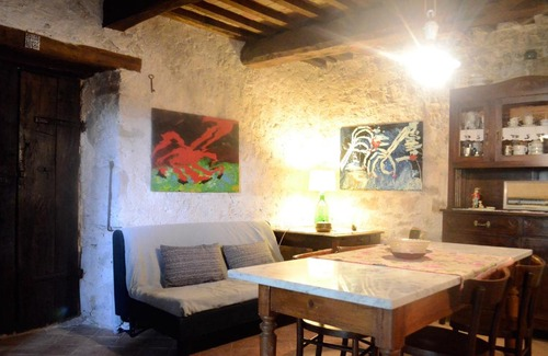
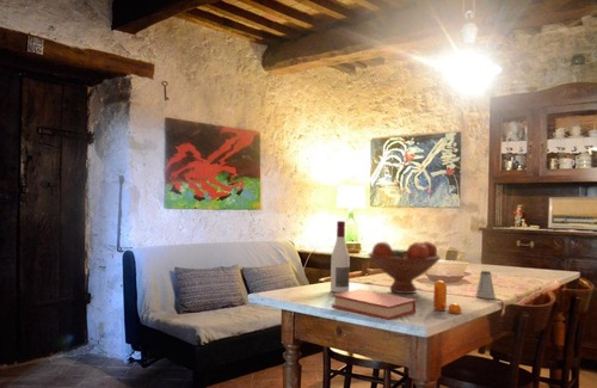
+ book (373, 303)
+ saltshaker (485, 283)
+ pepper shaker (445, 296)
+ fruit bowl (402, 265)
+ alcohol (340, 255)
